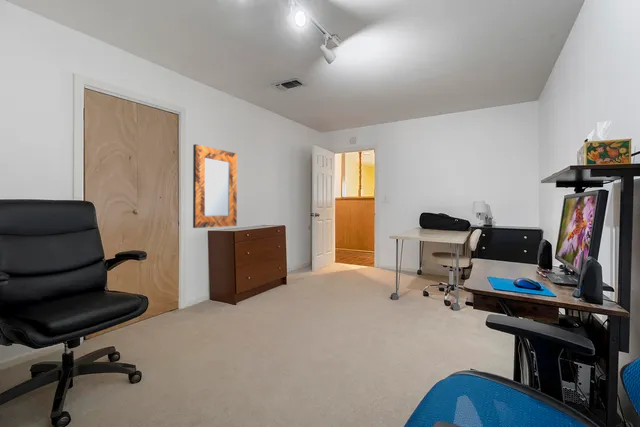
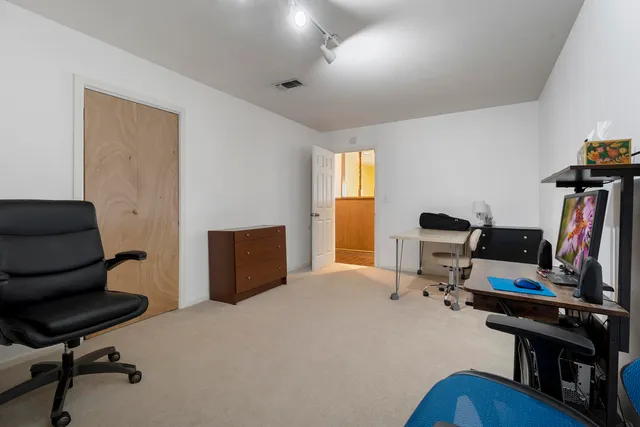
- home mirror (216, 188)
